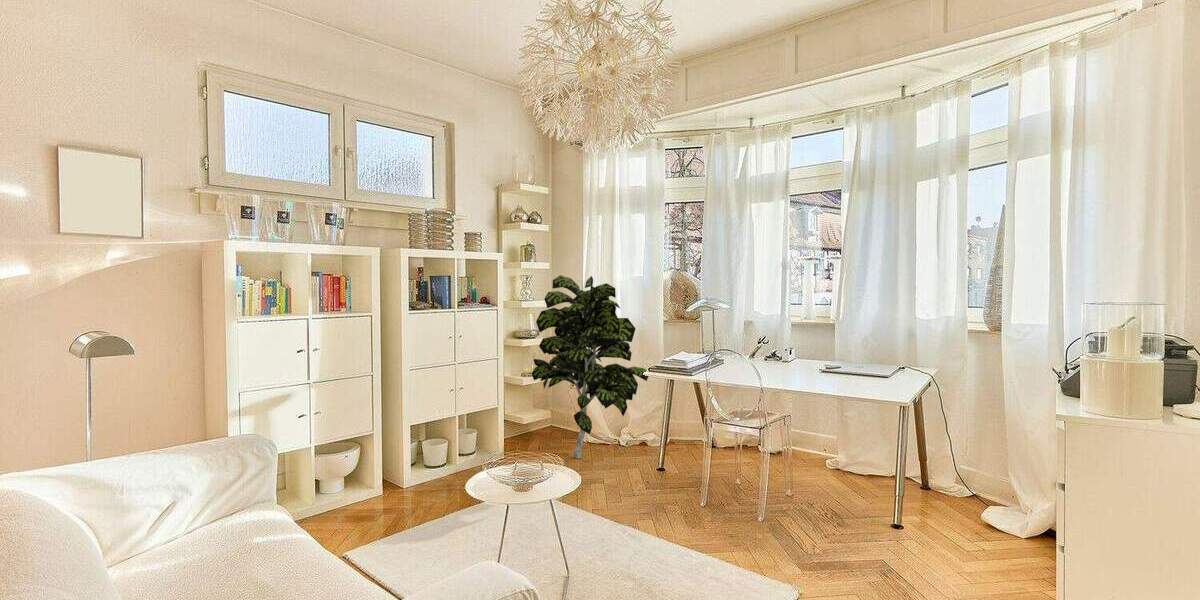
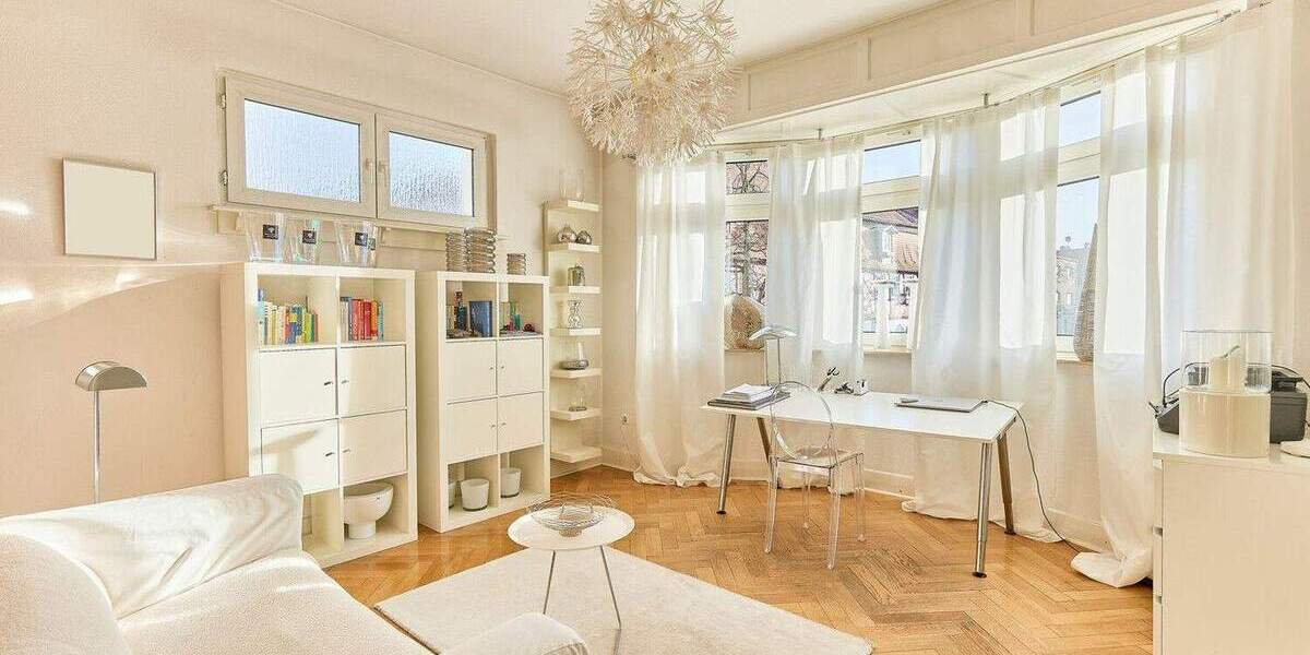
- indoor plant (588, 366)
